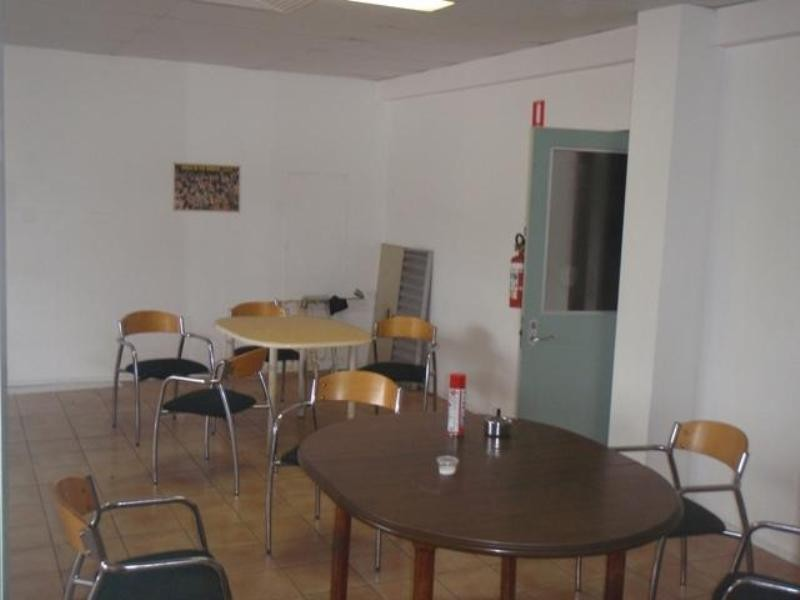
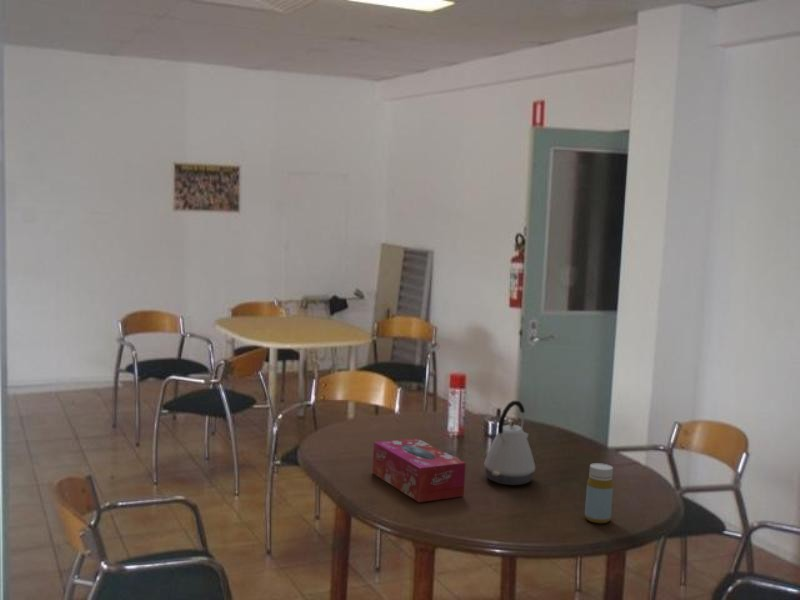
+ kettle (512, 440)
+ bottle (599, 493)
+ tissue box (417, 468)
